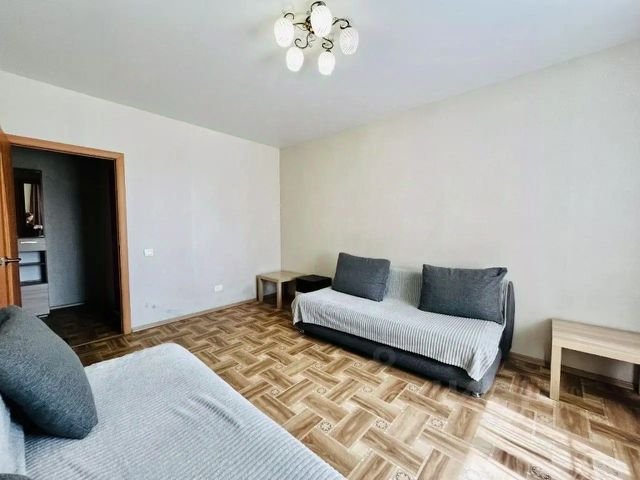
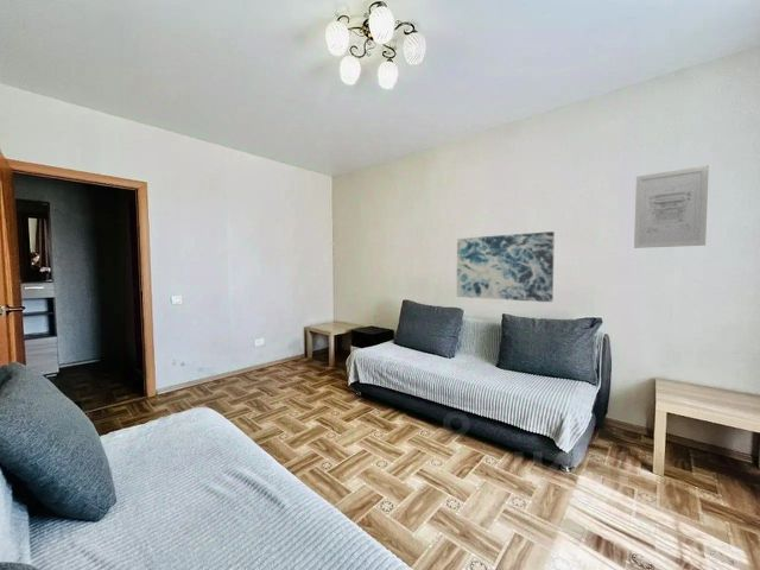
+ wall art (669, 209)
+ wall art (500, 267)
